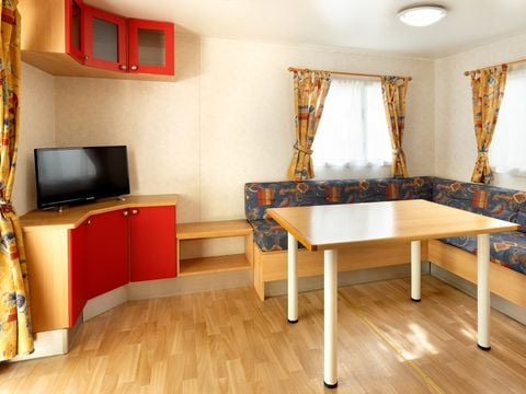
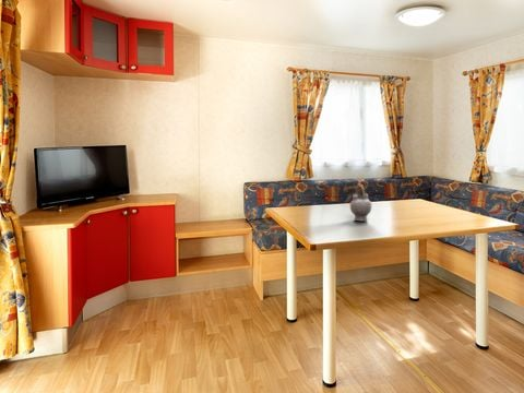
+ teapot (359, 202)
